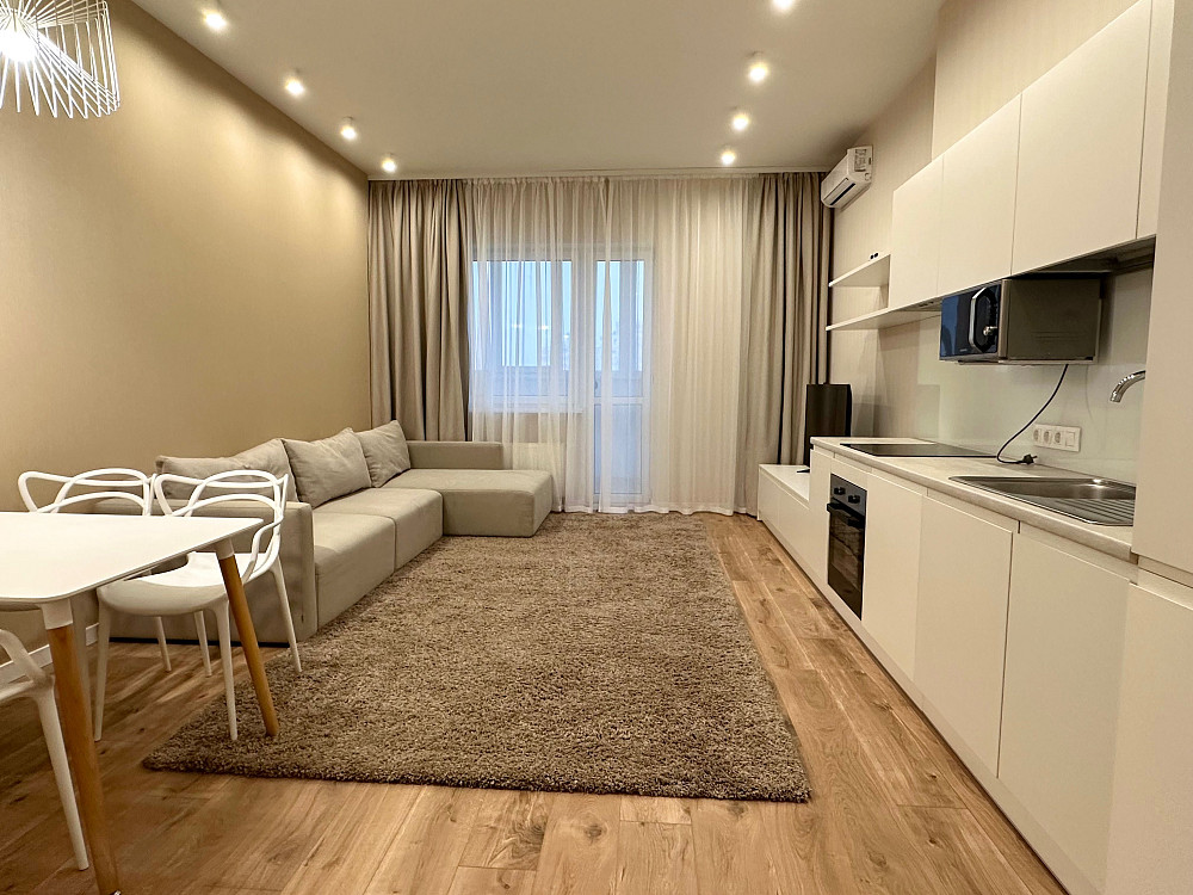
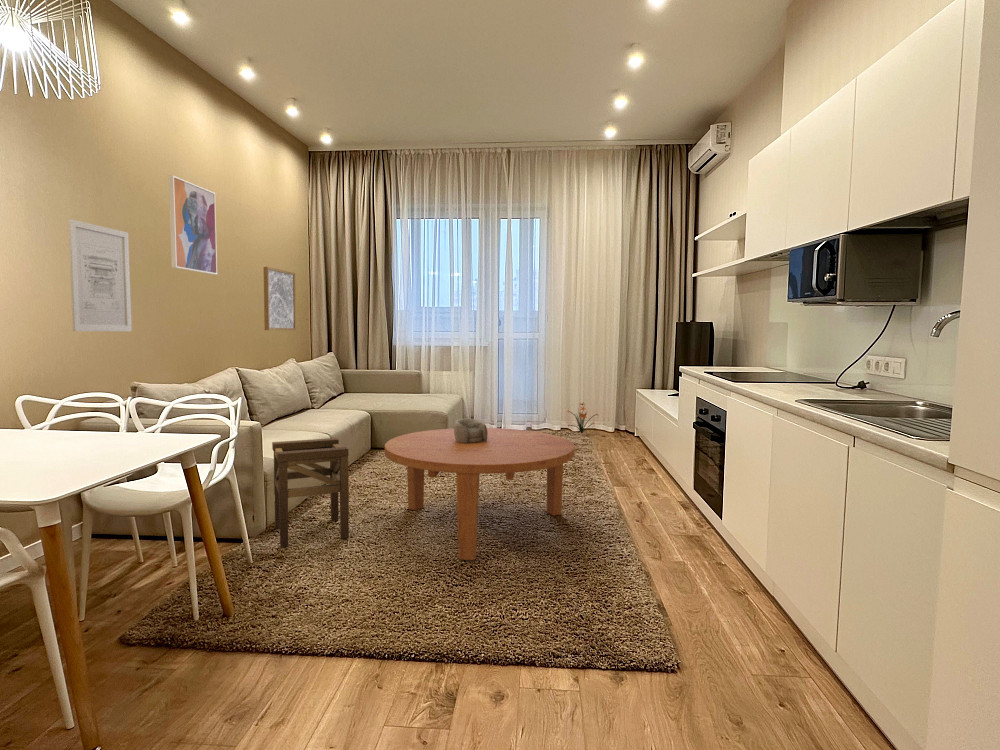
+ coffee table (478, 483)
+ decorative plant (582, 418)
+ stool (309, 488)
+ wall art (280, 300)
+ wall art (102, 279)
+ wall art (194, 228)
+ decorative bowl (469, 429)
